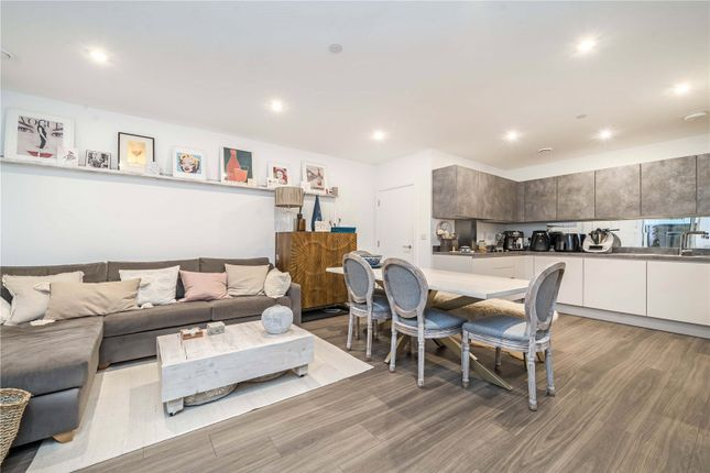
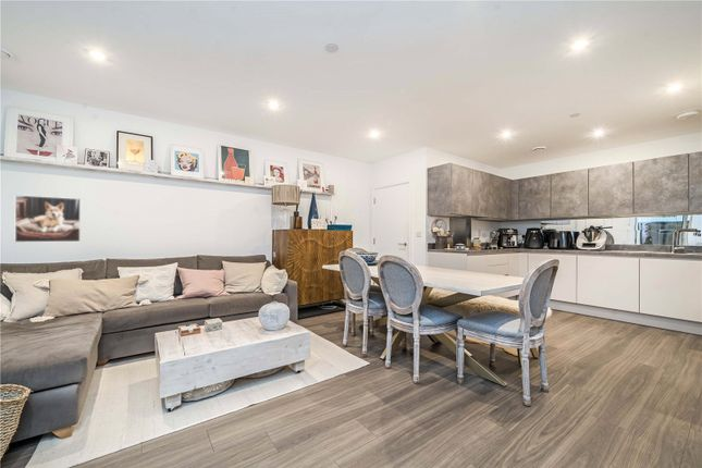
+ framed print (49, 219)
